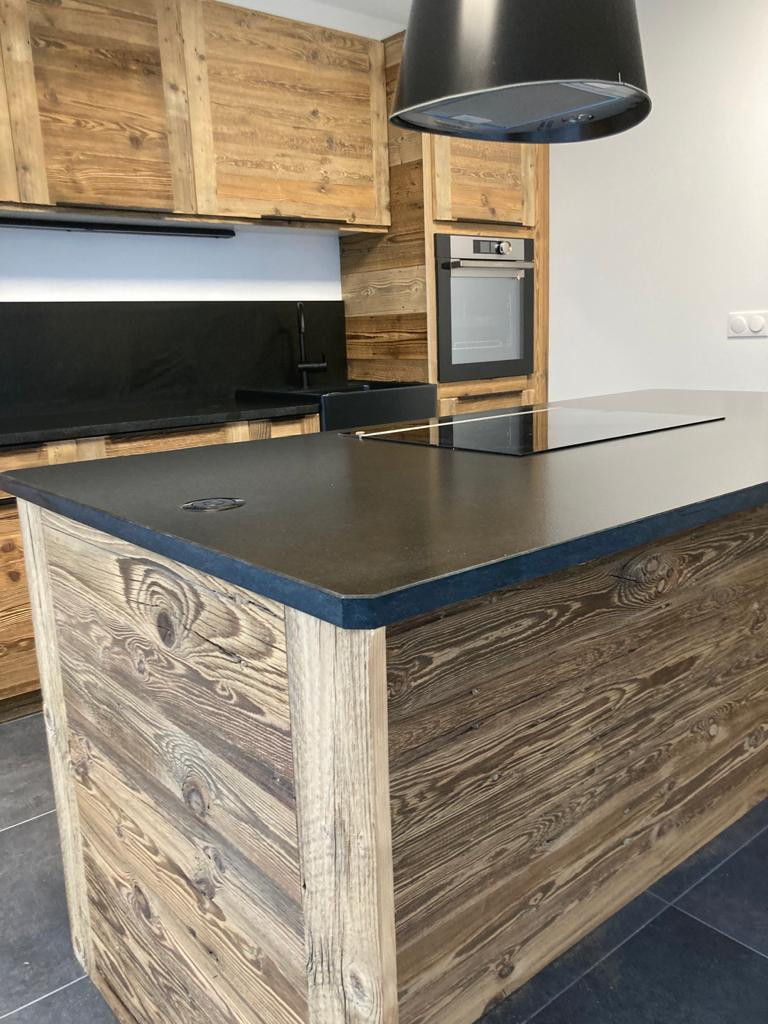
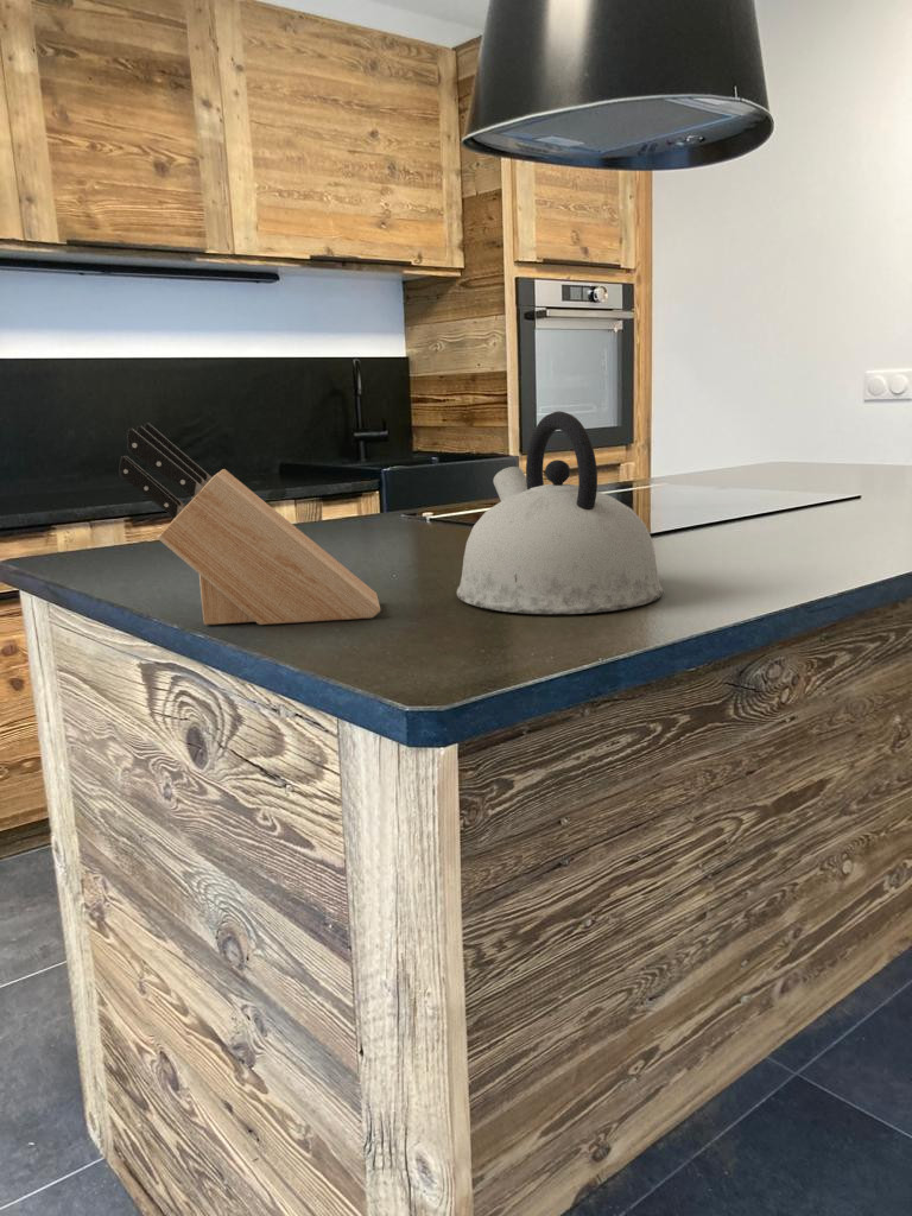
+ knife block (252, 520)
+ kettle (552, 502)
